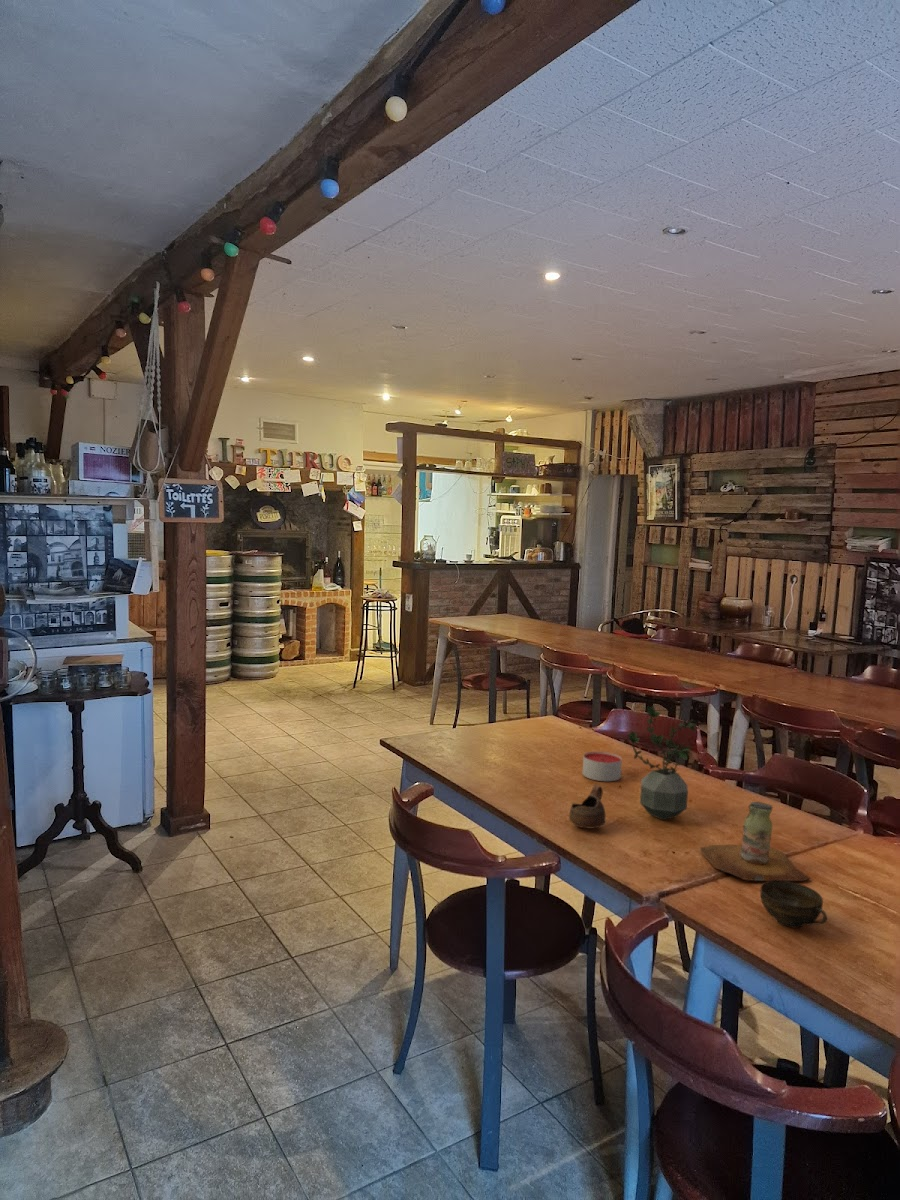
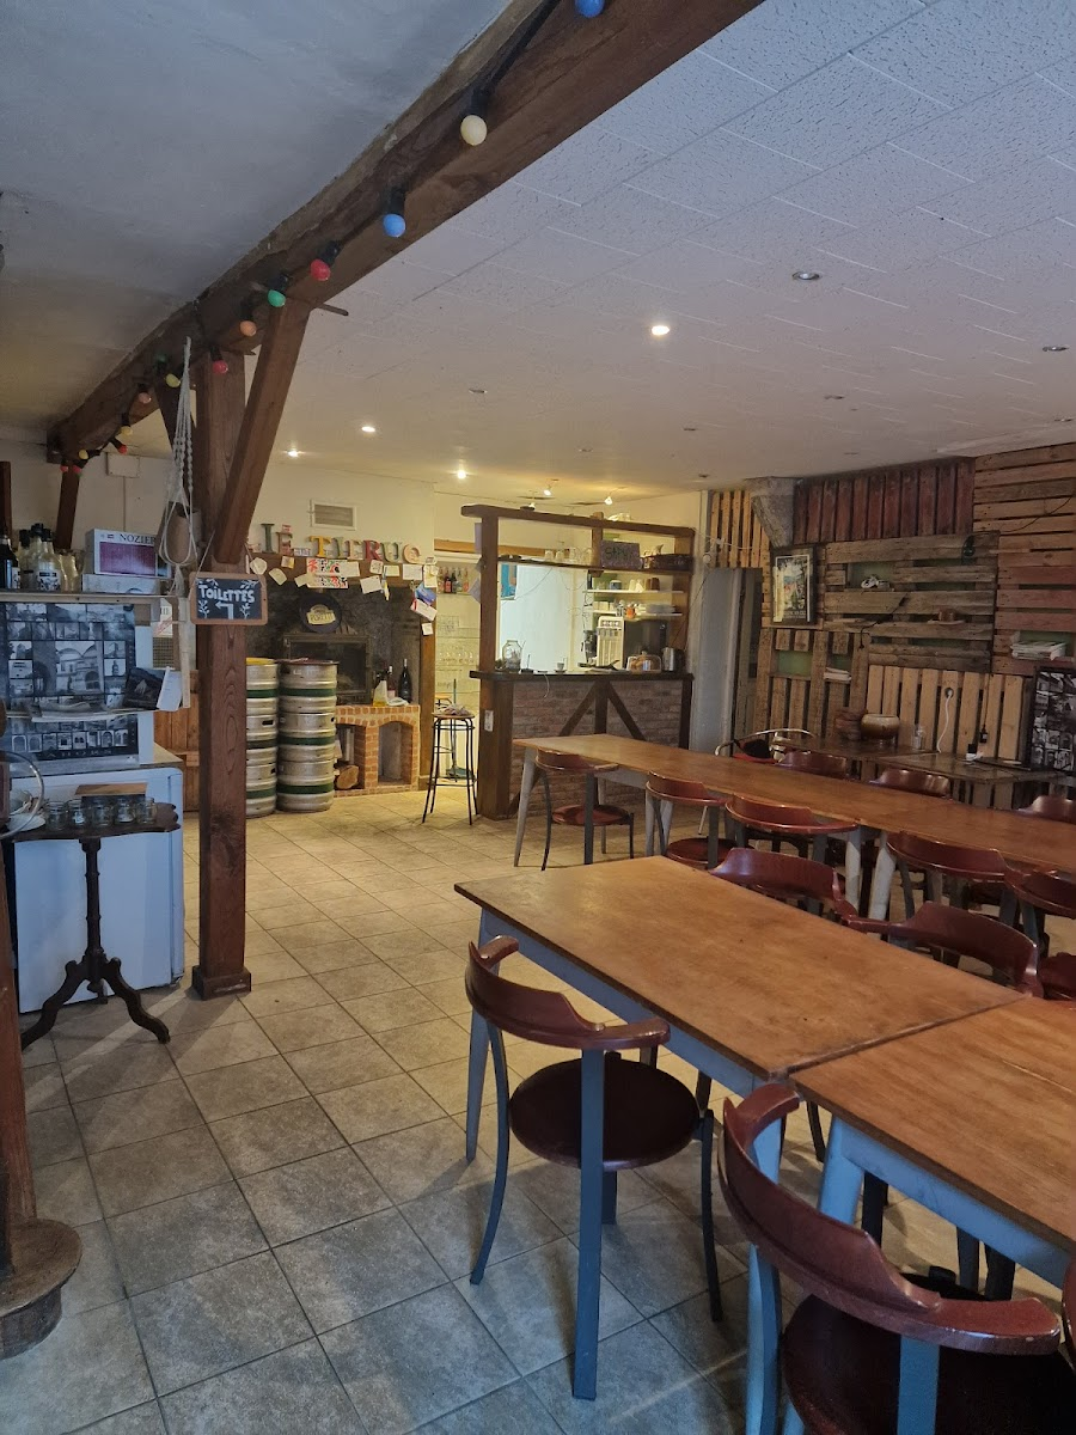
- bottle (754, 835)
- potted plant (662, 761)
- candle (602, 765)
- cup (795, 909)
- cup (591, 808)
